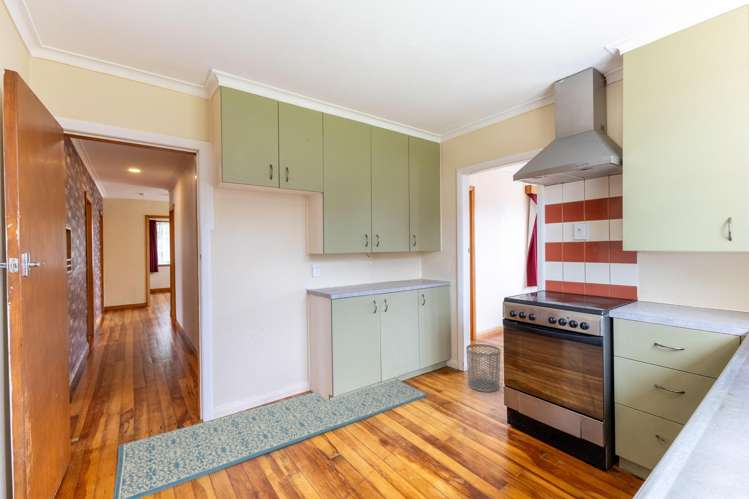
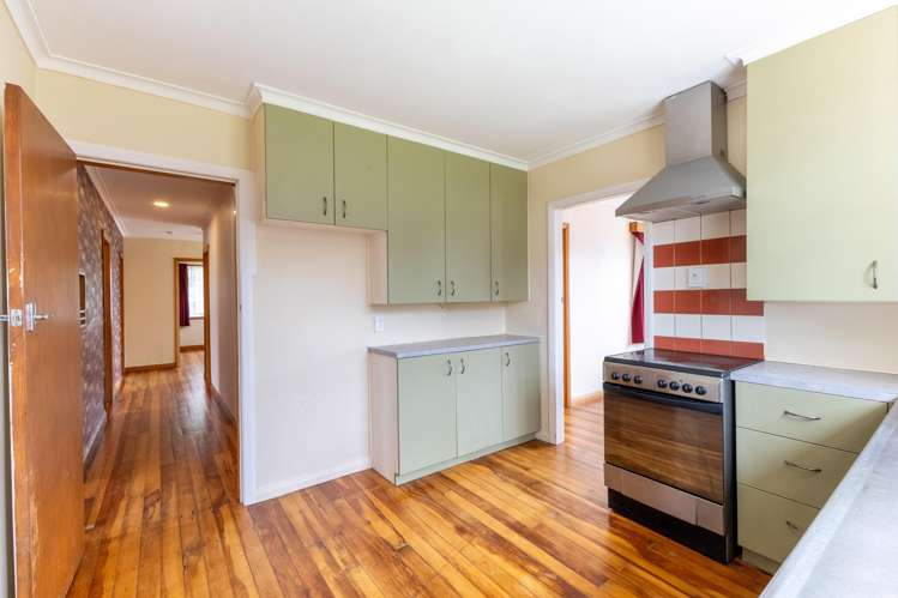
- waste bin (483, 366)
- rug (295, 416)
